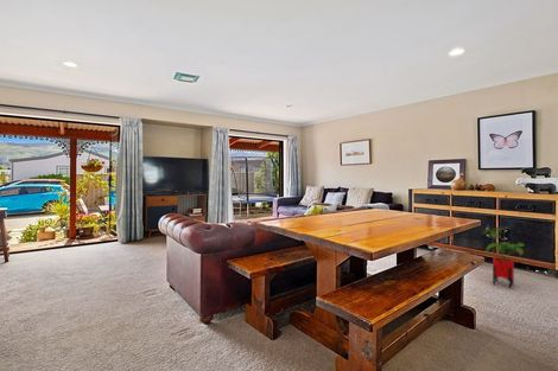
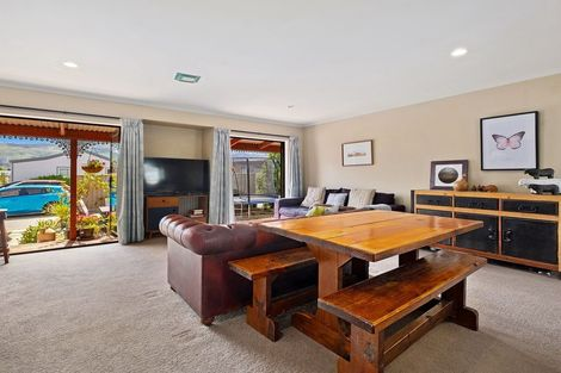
- house plant (502, 255)
